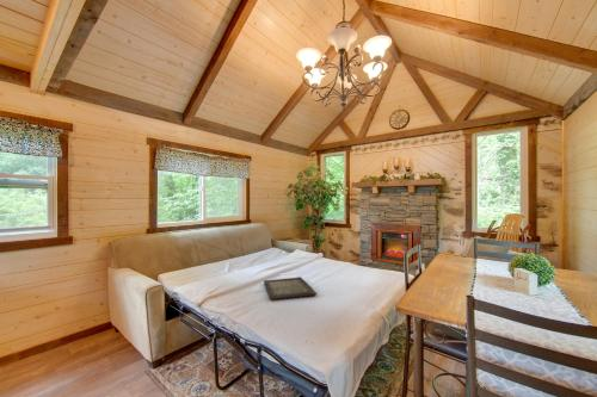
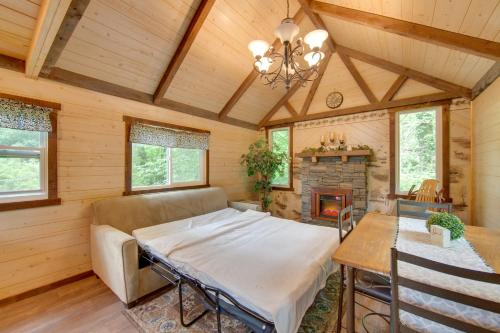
- serving tray (288, 286)
